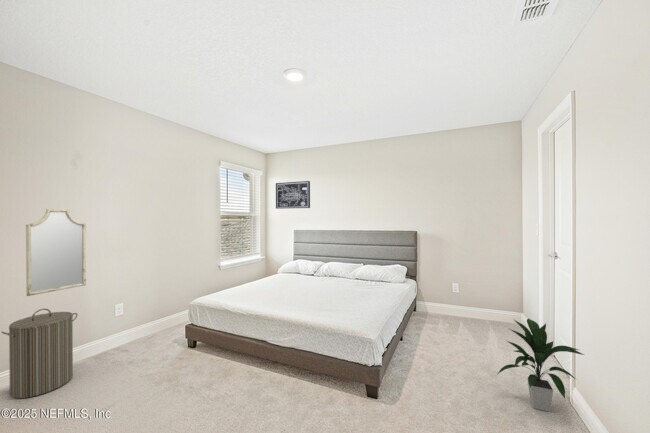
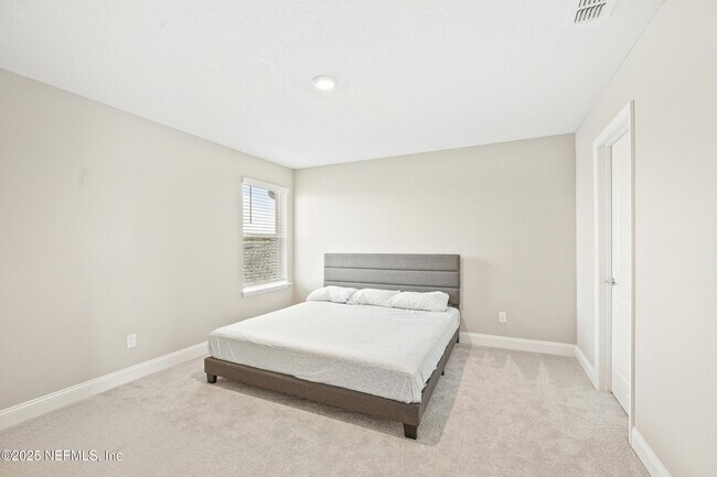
- home mirror (58, 249)
- indoor plant (535, 361)
- laundry hamper (43, 346)
- wall art (292, 195)
